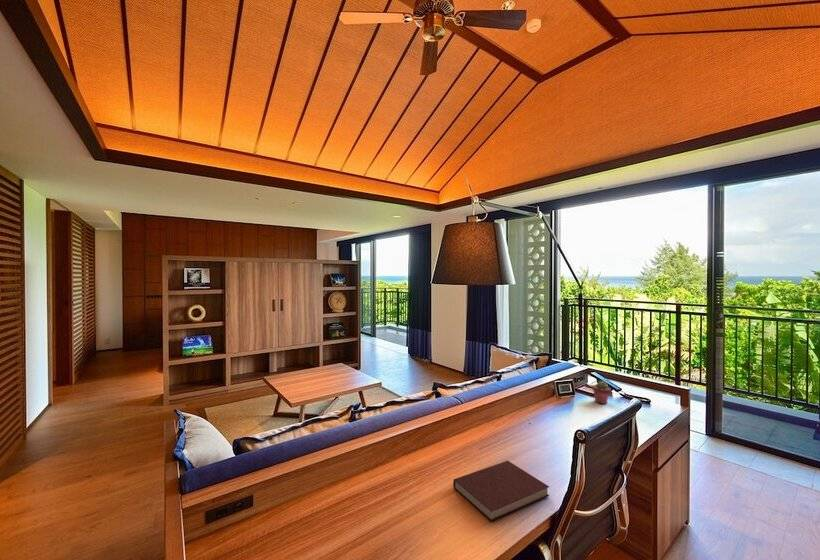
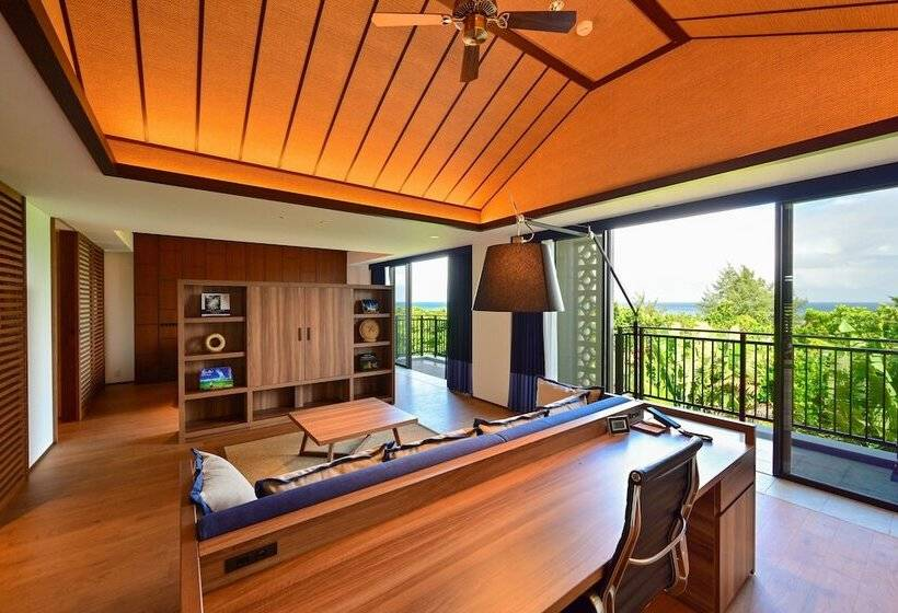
- notebook (500, 487)
- potted succulent (601, 391)
